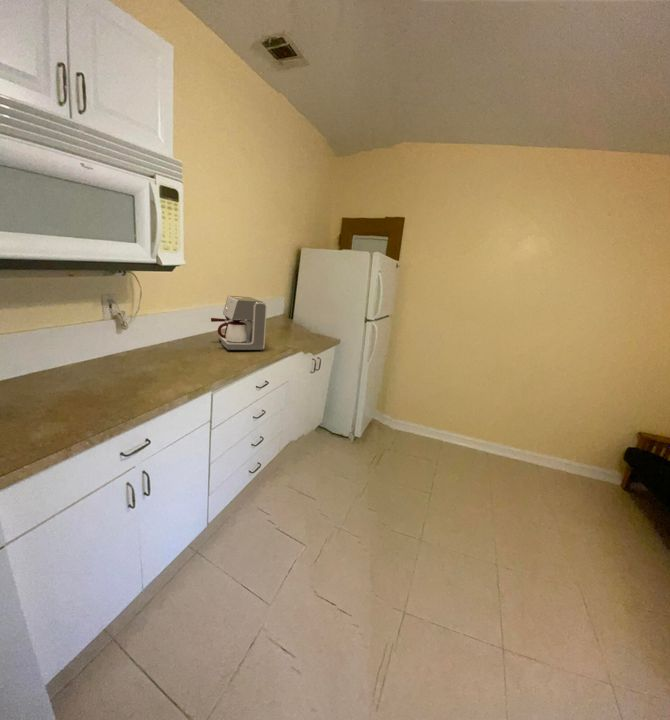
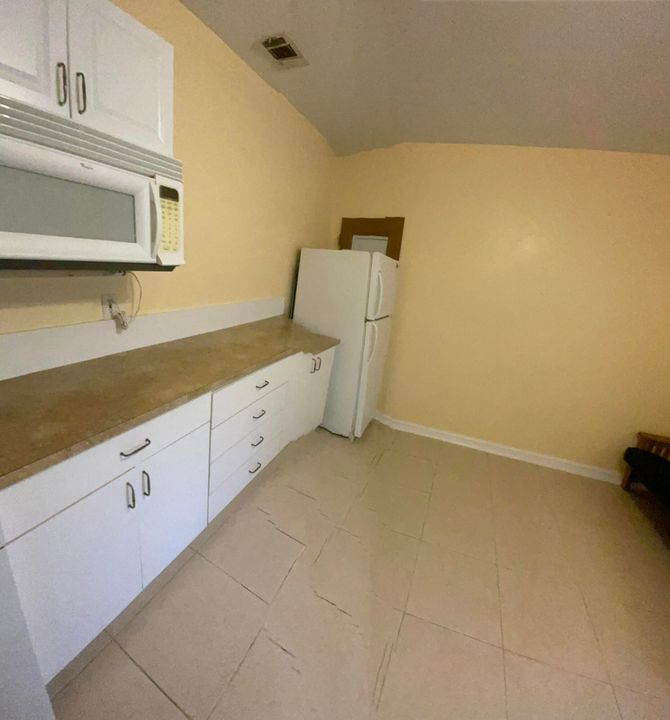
- coffee maker (242, 321)
